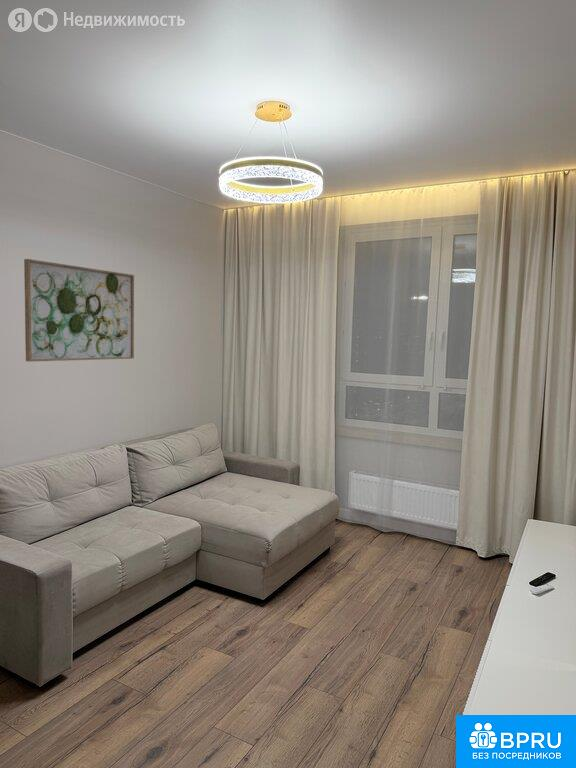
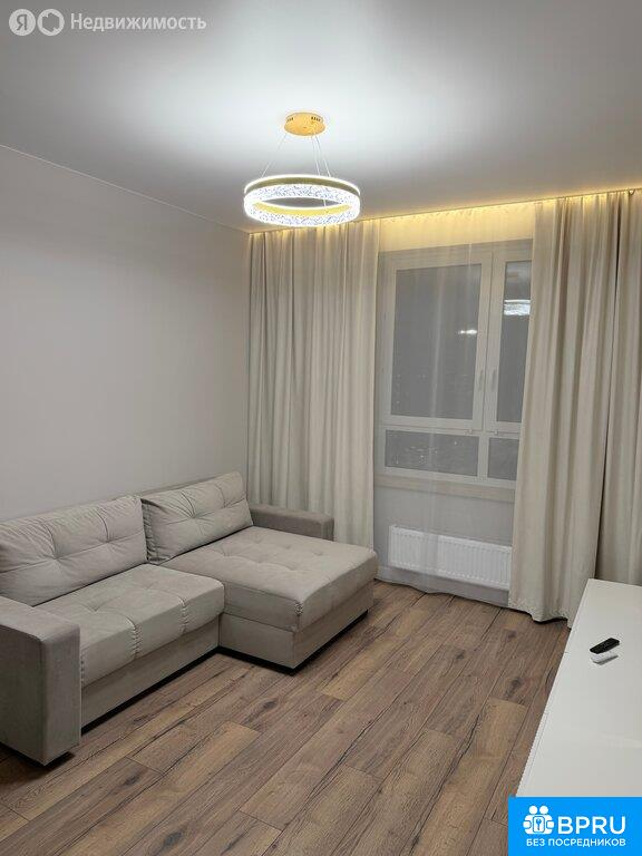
- wall art (85, 314)
